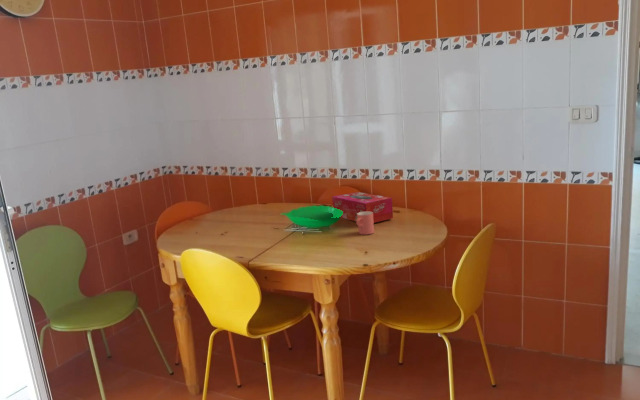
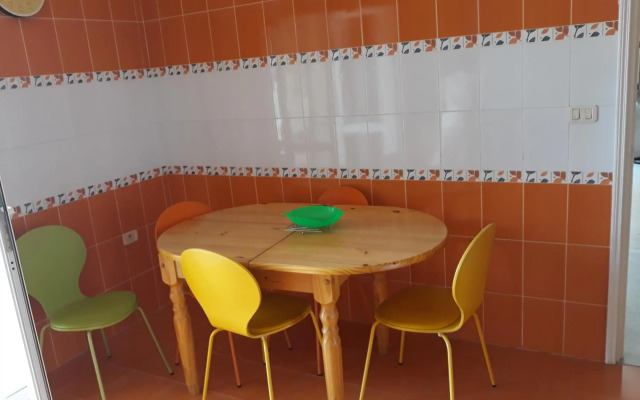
- cup (363, 223)
- tissue box (361, 207)
